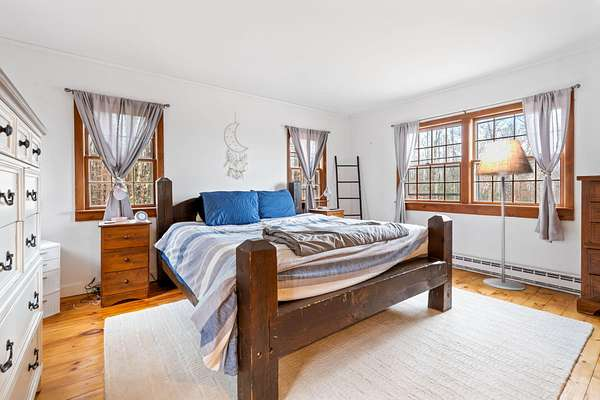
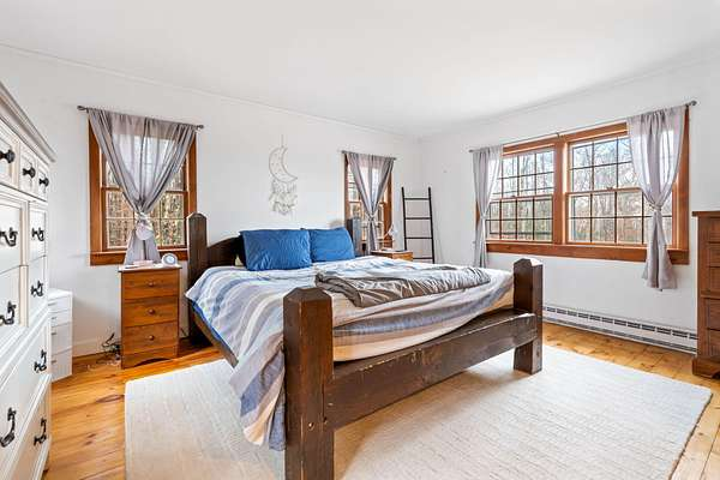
- floor lamp (503, 213)
